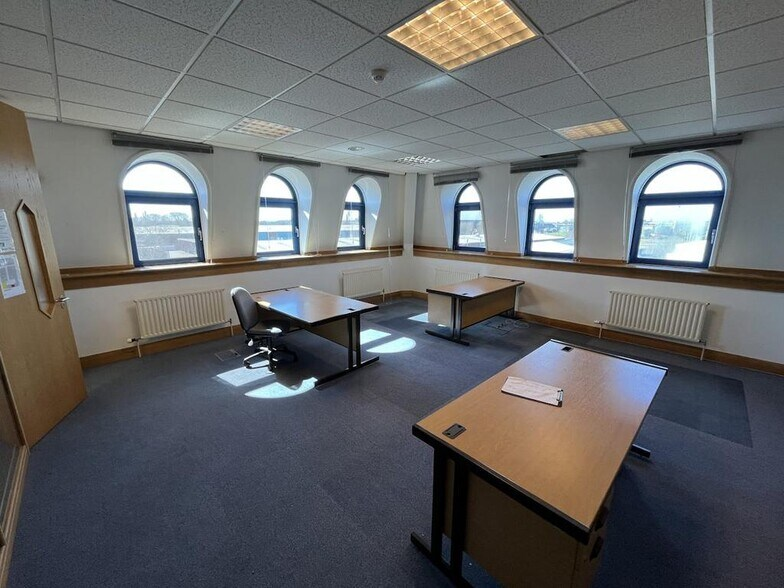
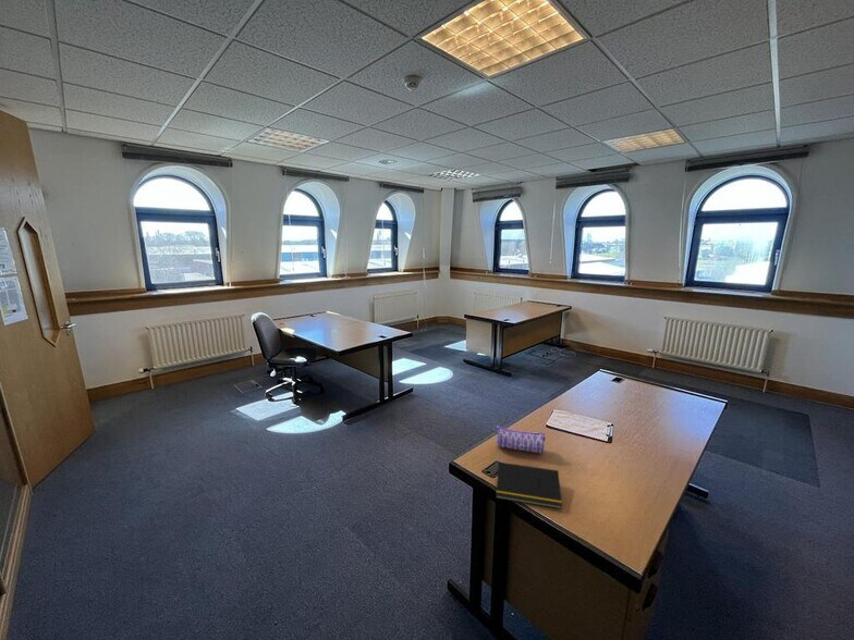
+ pencil case (520, 439)
+ notepad (527, 483)
